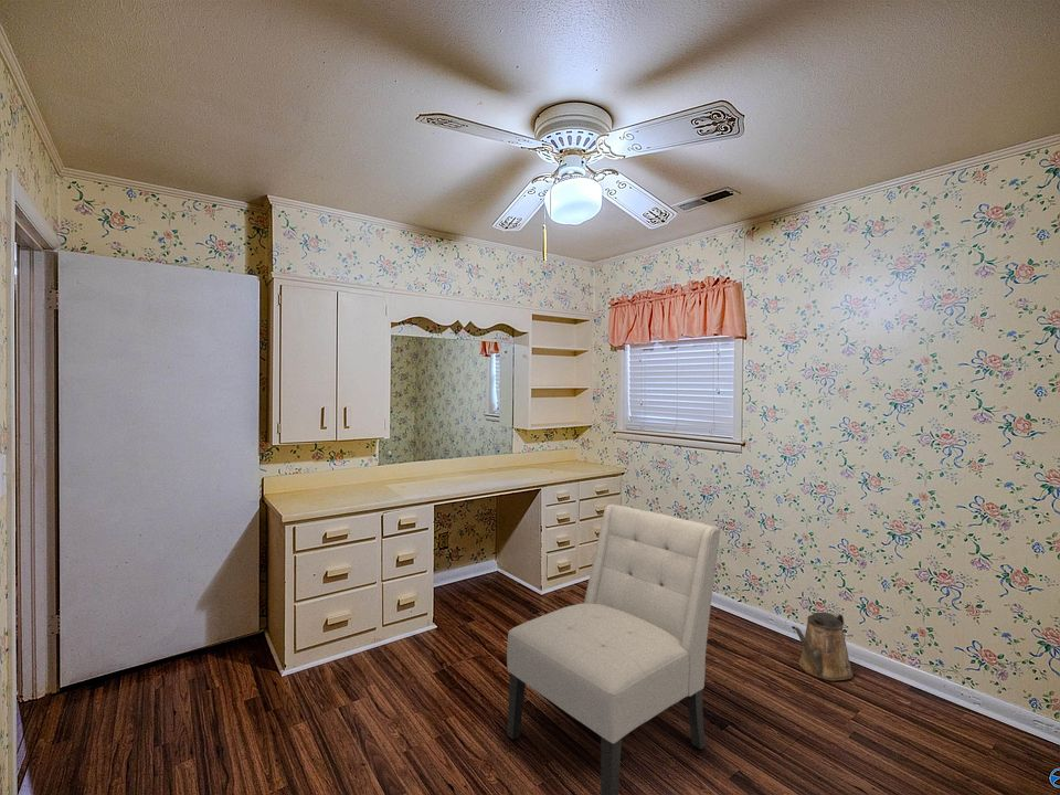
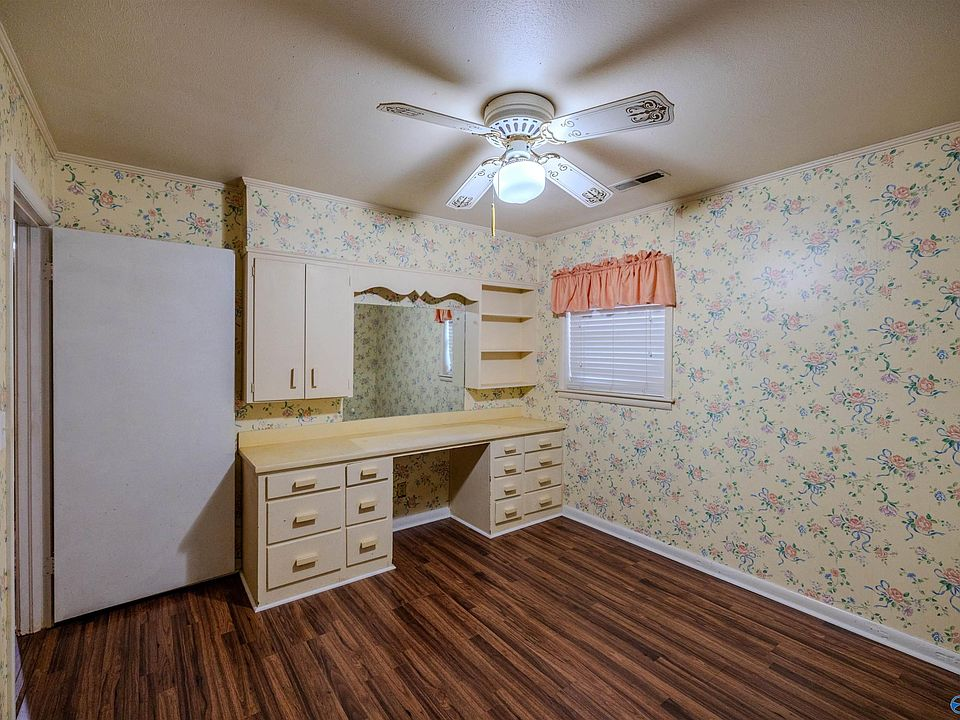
- watering can (818, 643)
- chair (613, 629)
